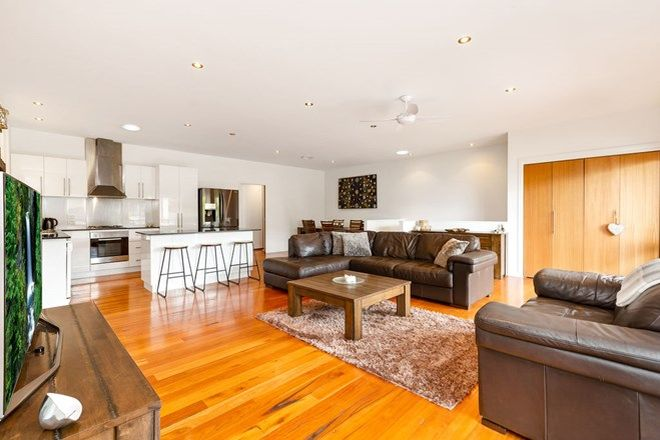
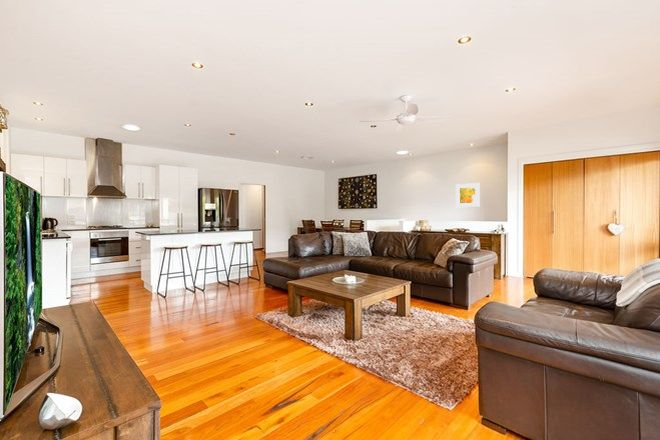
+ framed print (467, 195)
